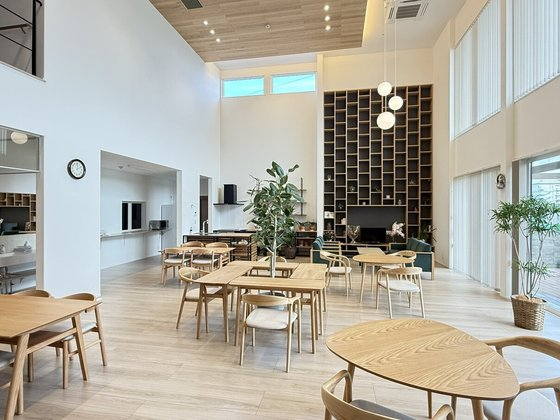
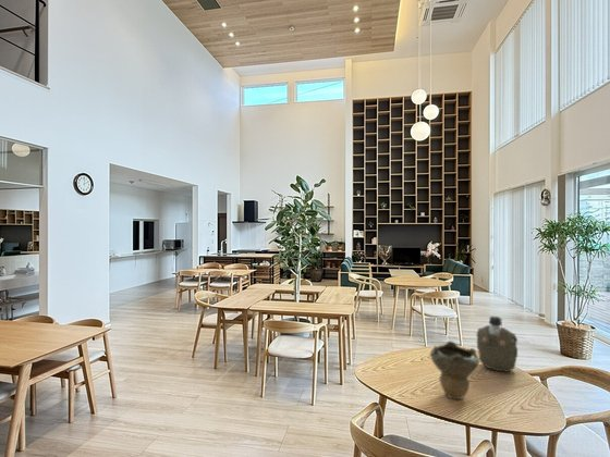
+ decorative bowl (453, 371)
+ water bottle (496, 342)
